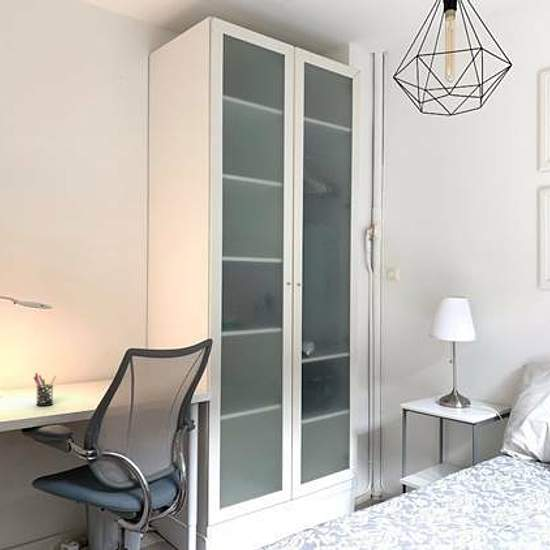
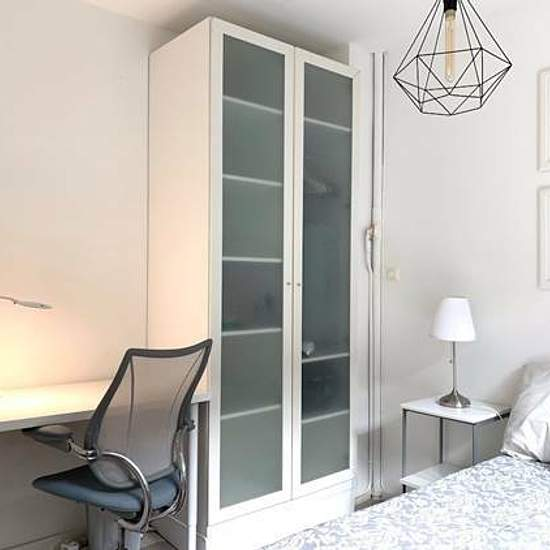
- pen holder (43, 388)
